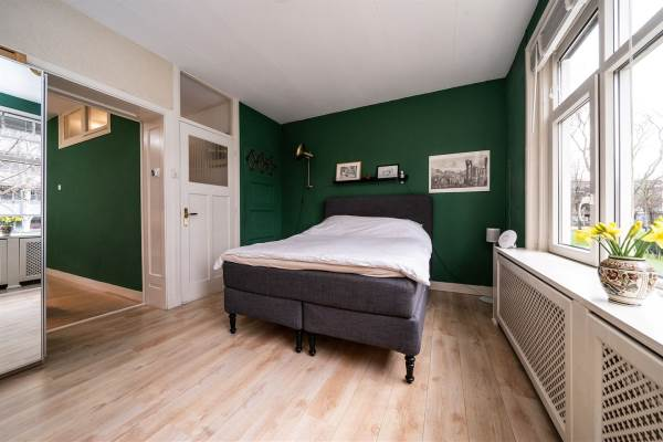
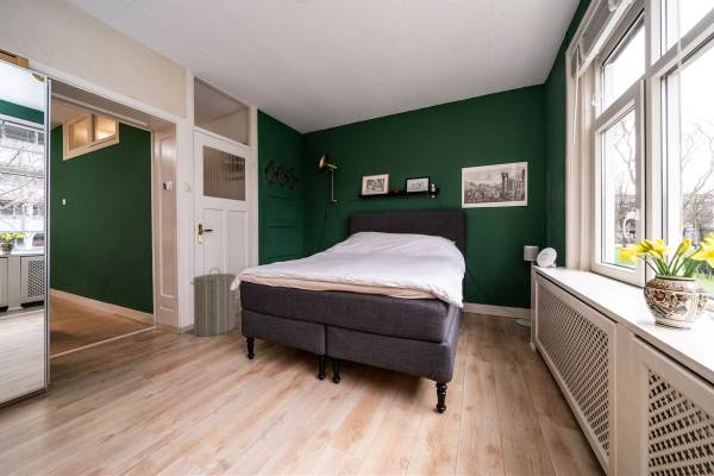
+ laundry hamper (215, 298)
